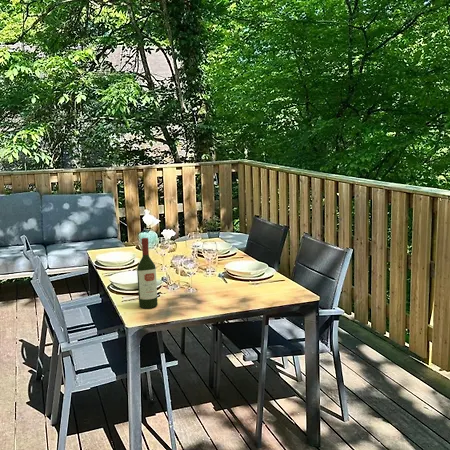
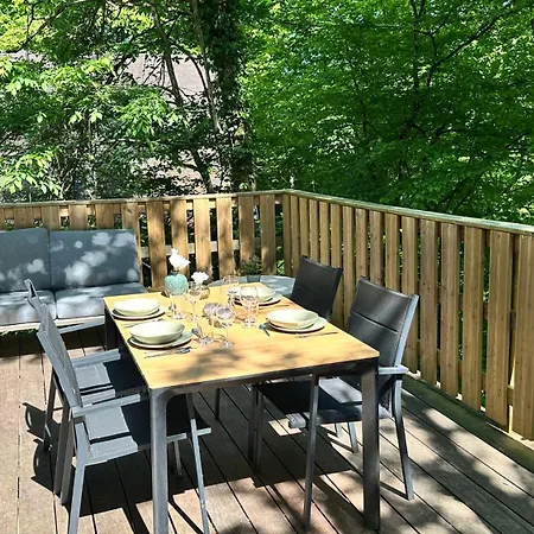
- wine bottle (146, 272)
